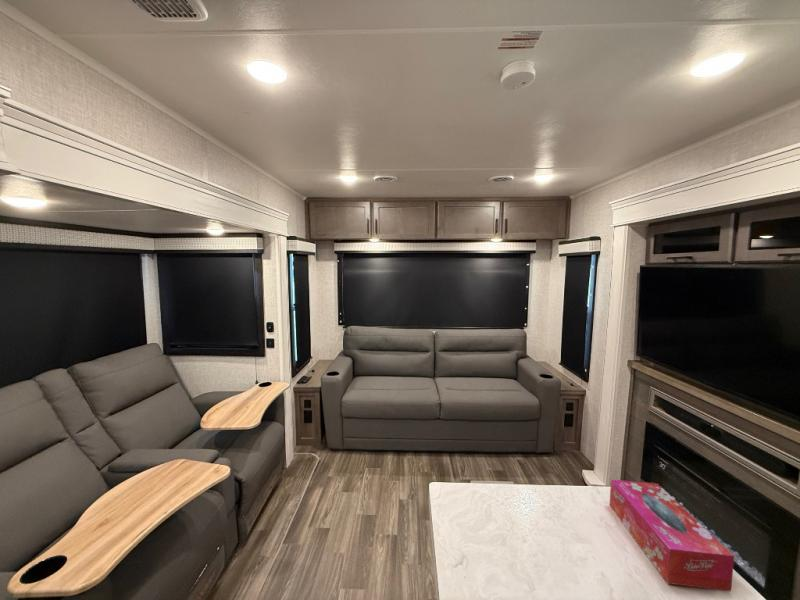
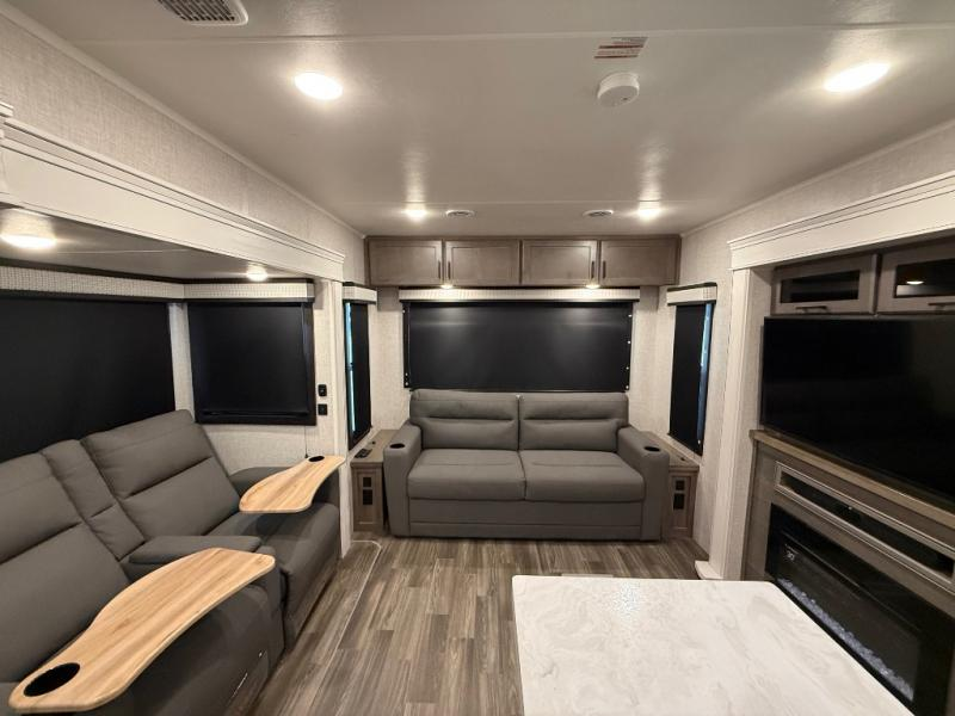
- tissue box (661, 526)
